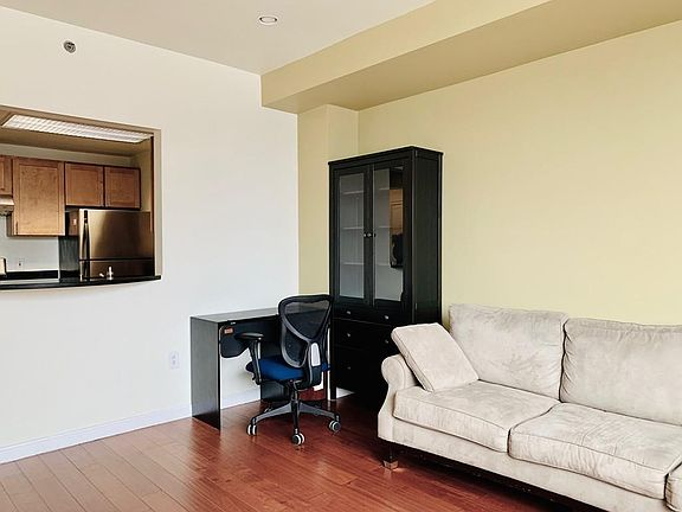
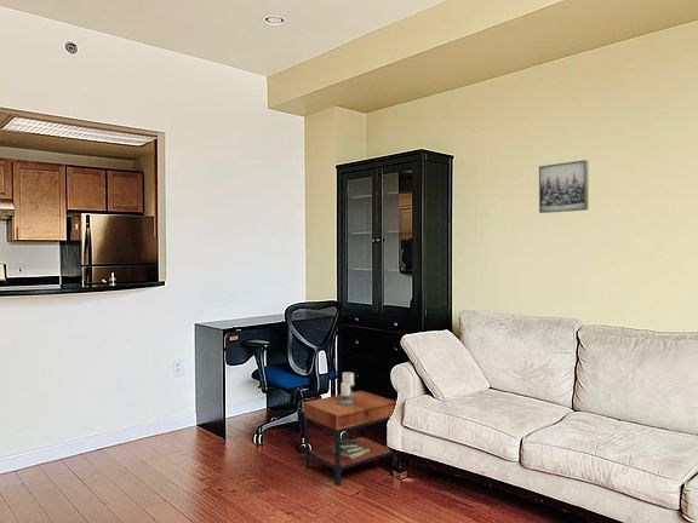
+ side table (350, 421)
+ wall art (562, 186)
